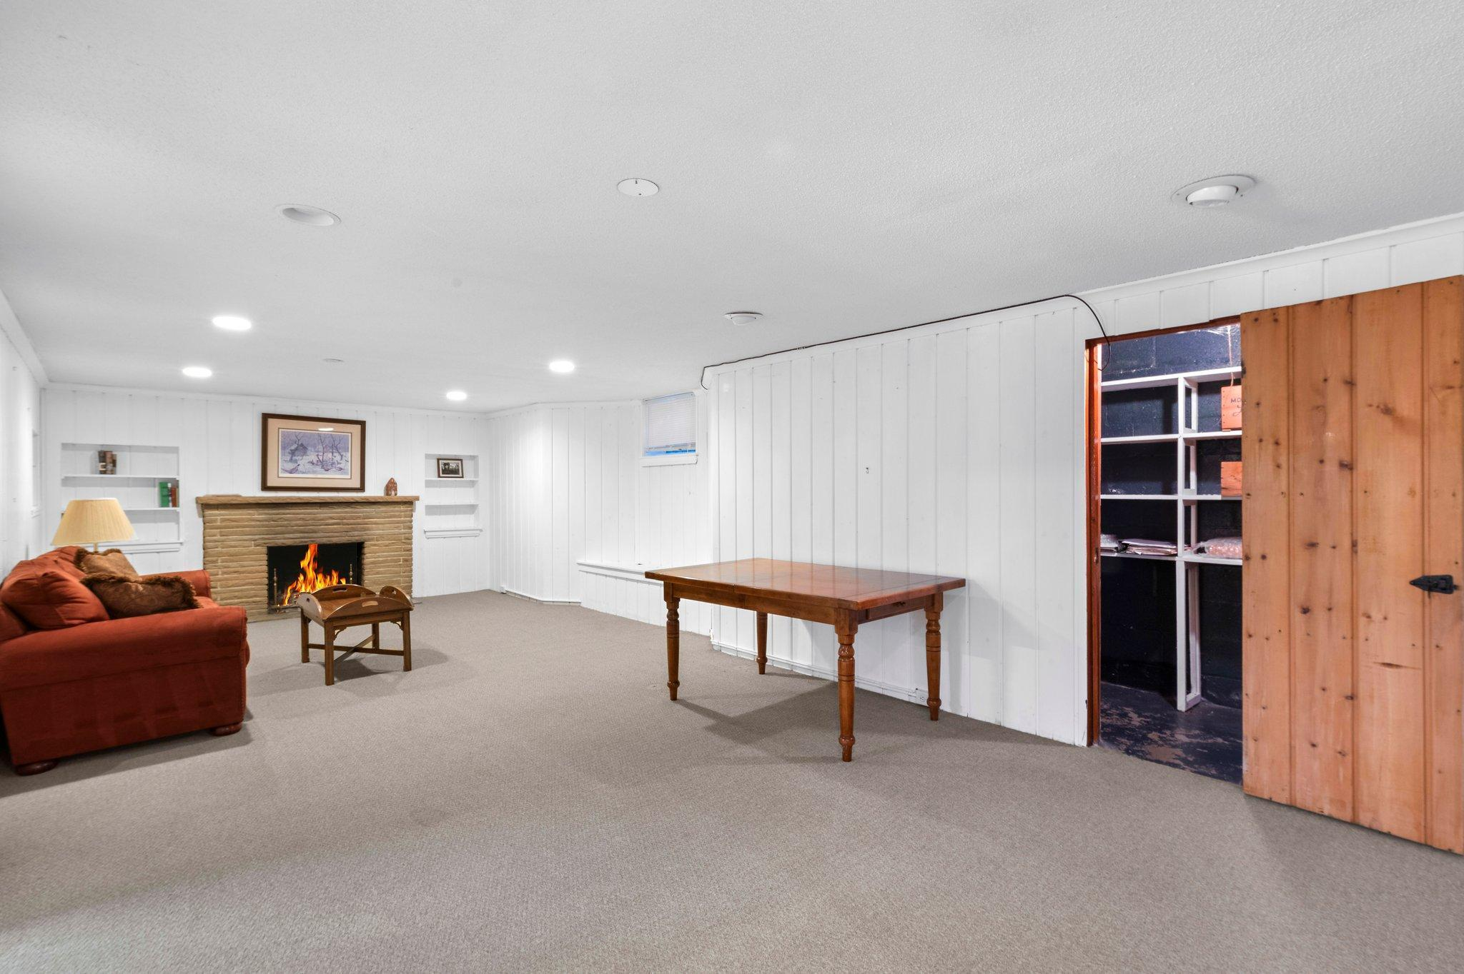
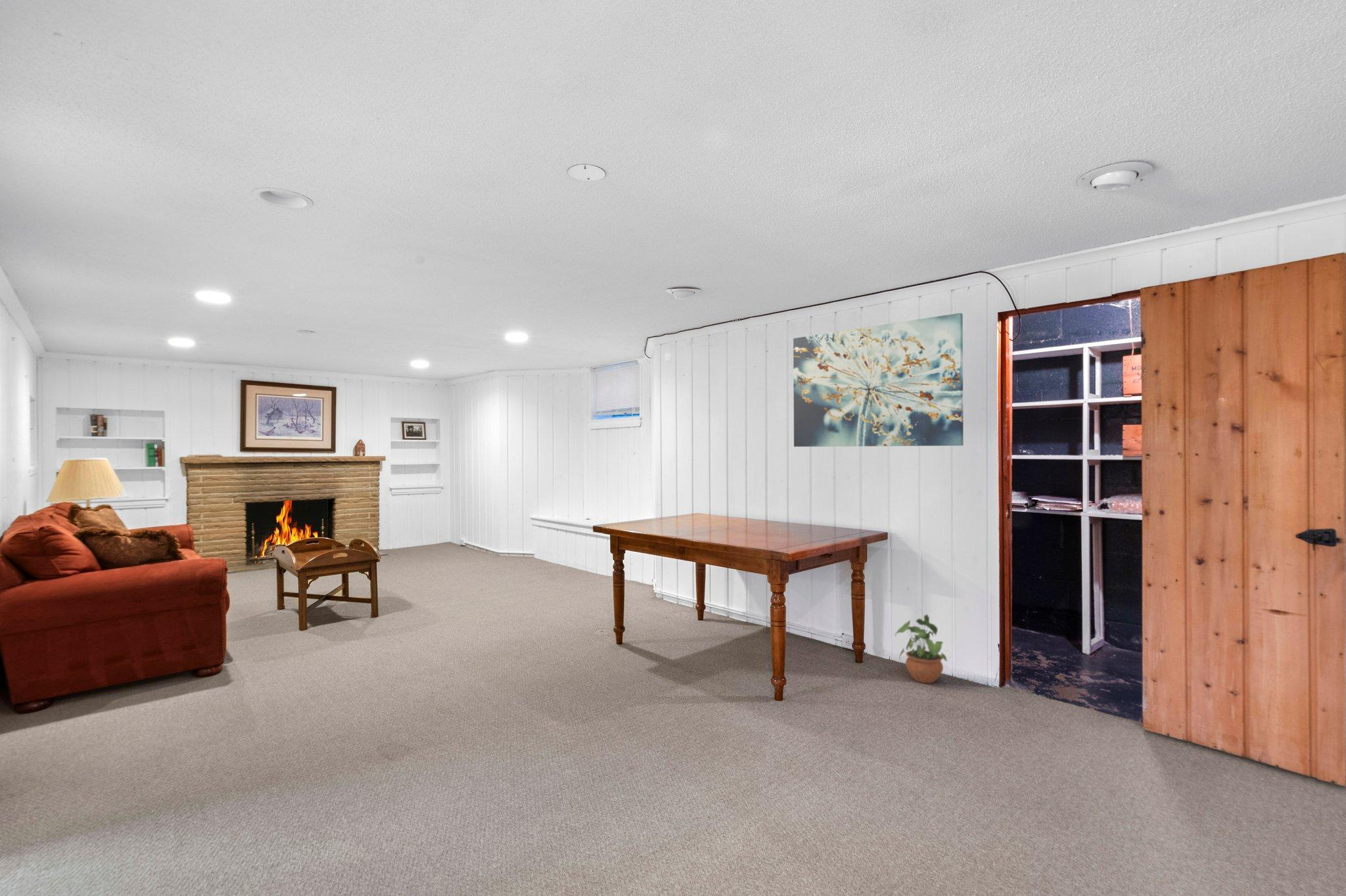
+ potted plant (923, 646)
+ wall art (870, 386)
